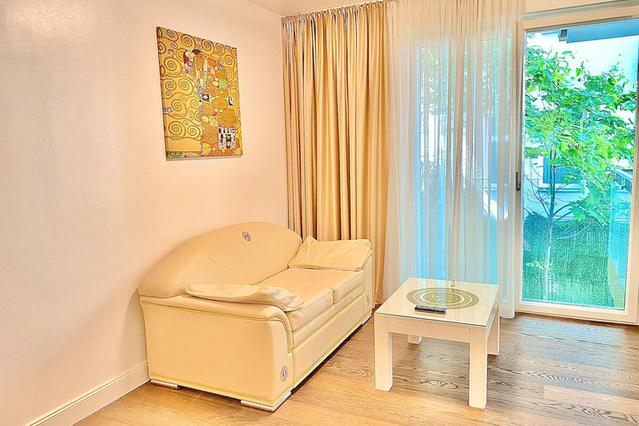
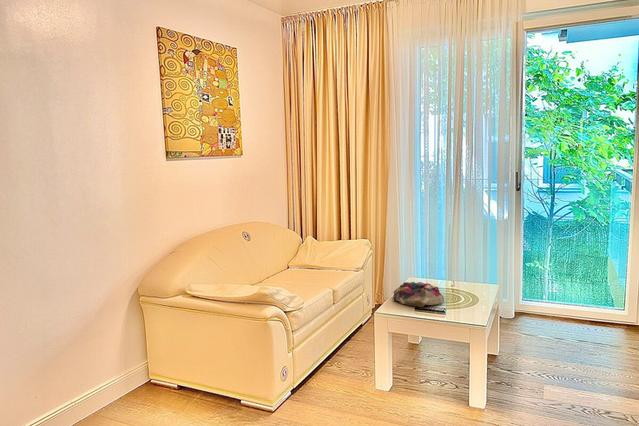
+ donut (418, 291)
